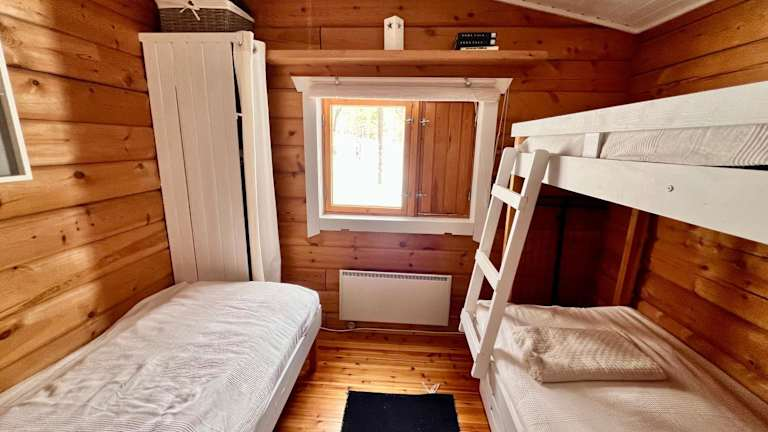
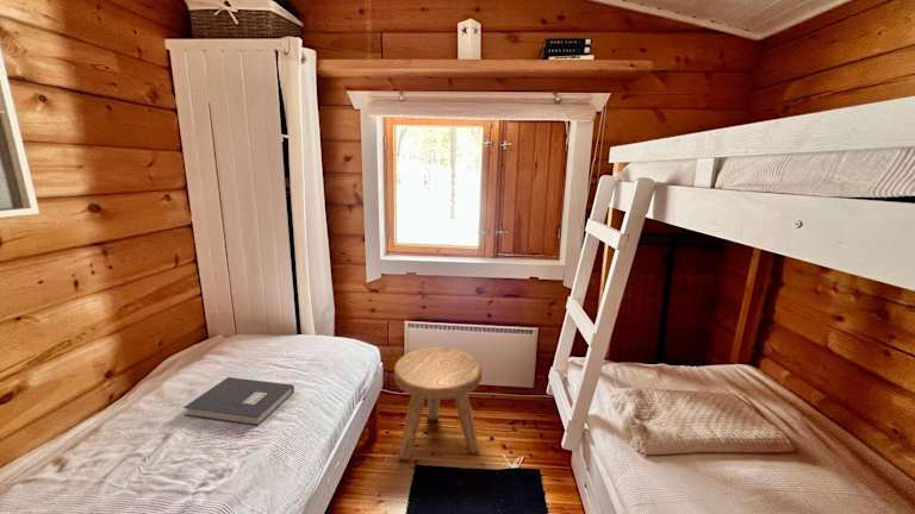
+ book (242, 399)
+ stool (438, 403)
